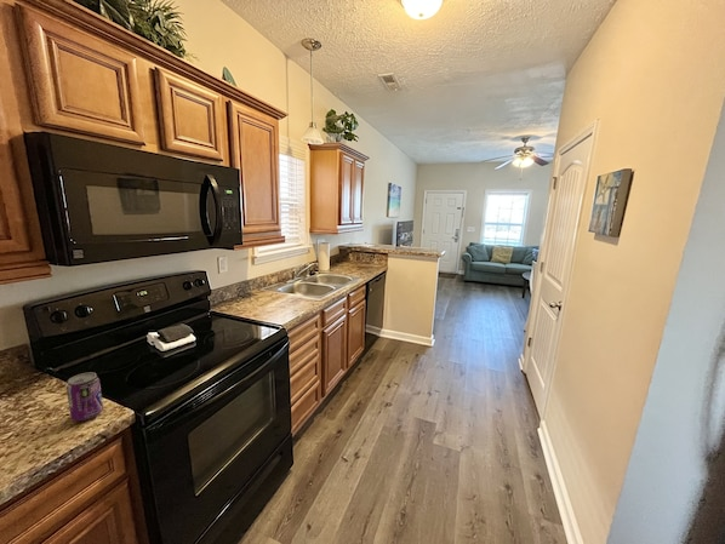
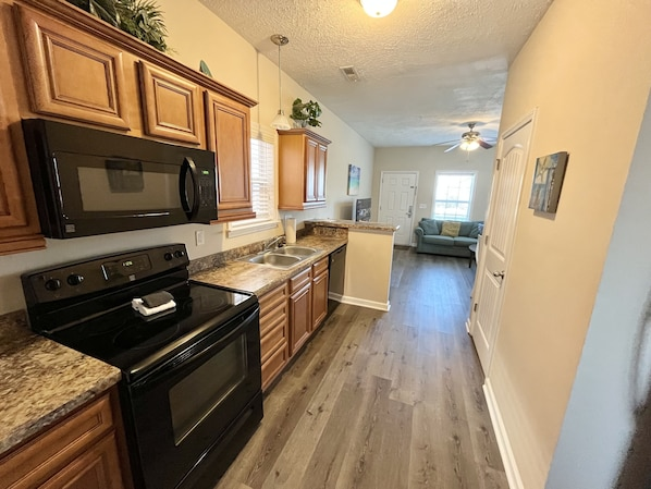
- beverage can (85, 396)
